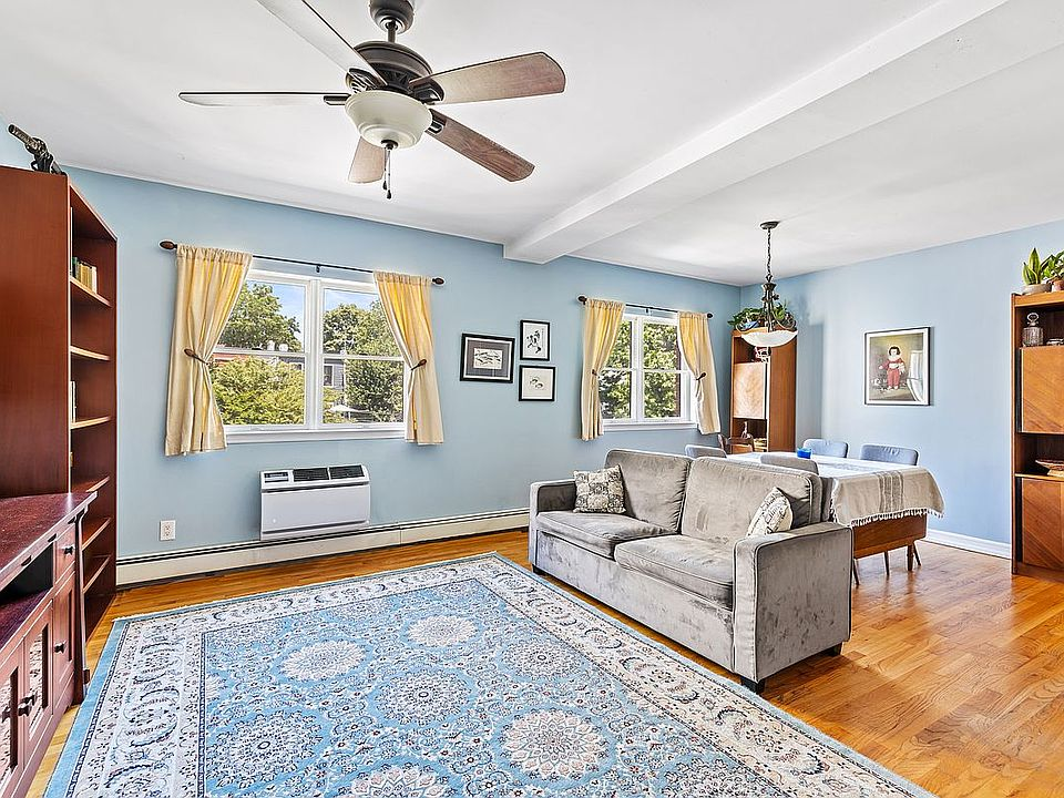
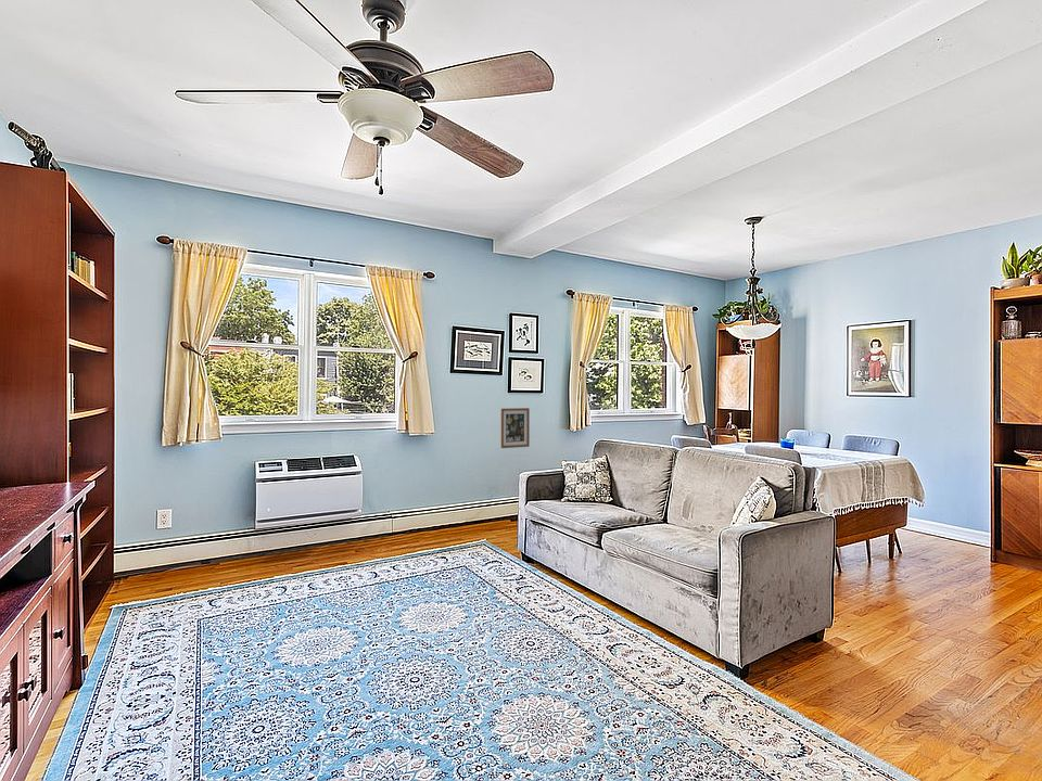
+ wall art (514, 427)
